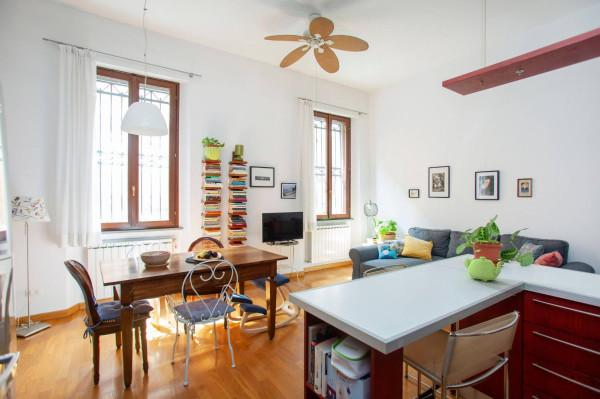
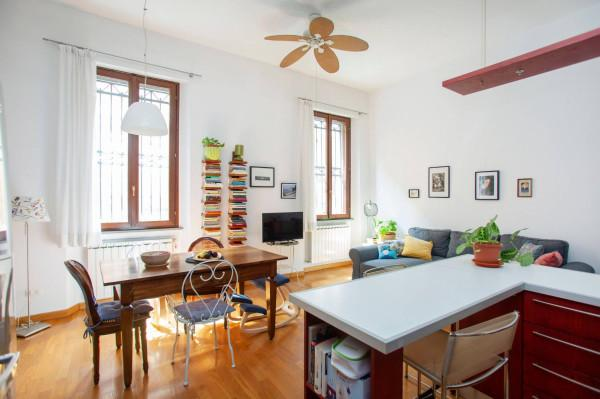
- teapot (483, 268)
